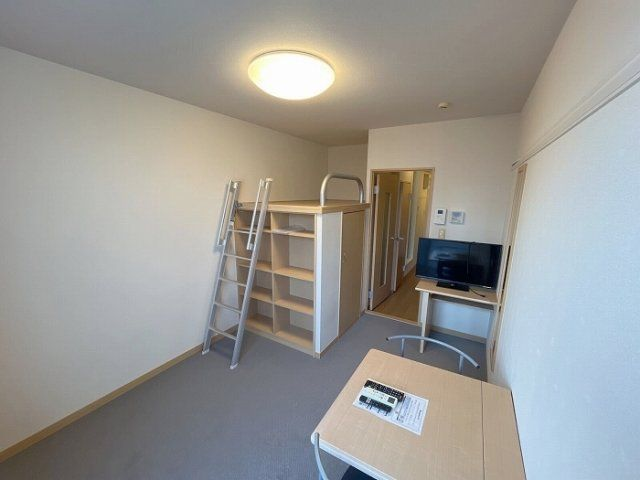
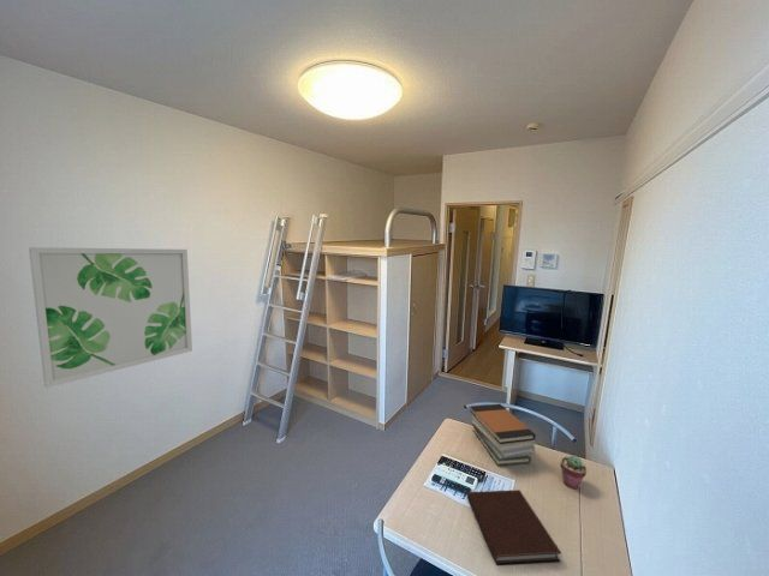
+ wall art (125, 308)
+ potted succulent (572, 469)
+ book stack (500, 432)
+ notebook (508, 523)
